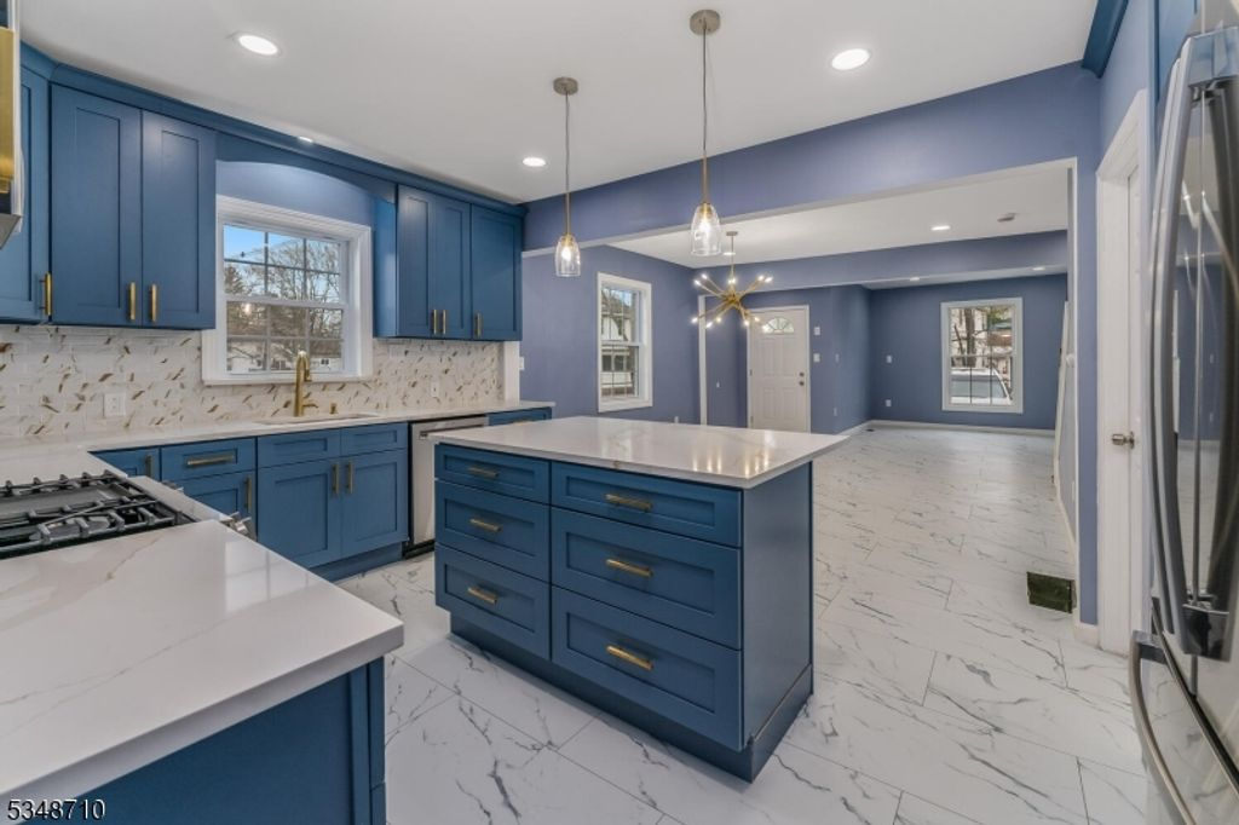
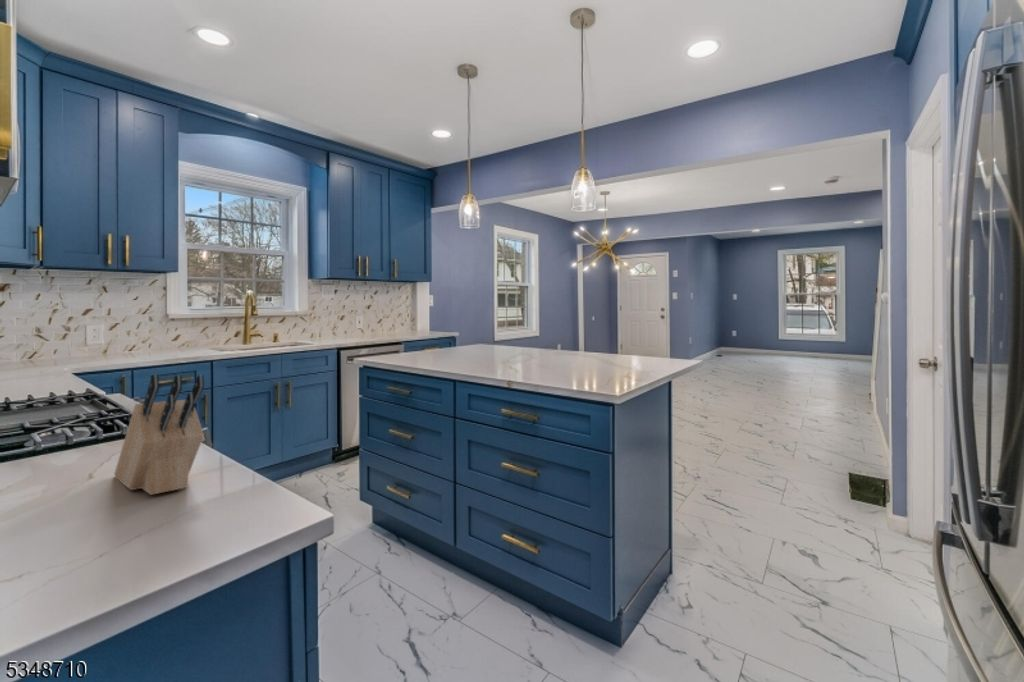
+ knife block (160, 428)
